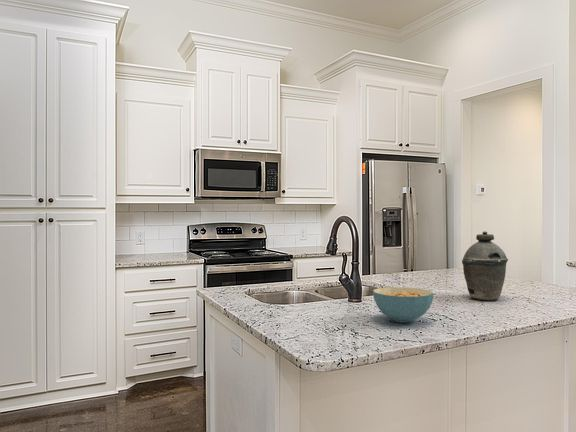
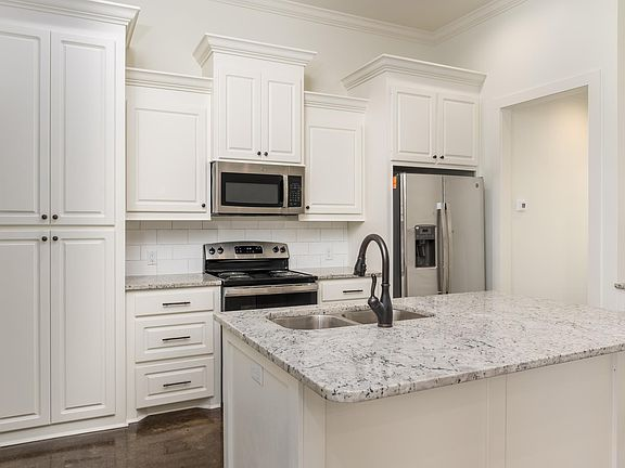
- cereal bowl (402, 306)
- kettle (484, 264)
